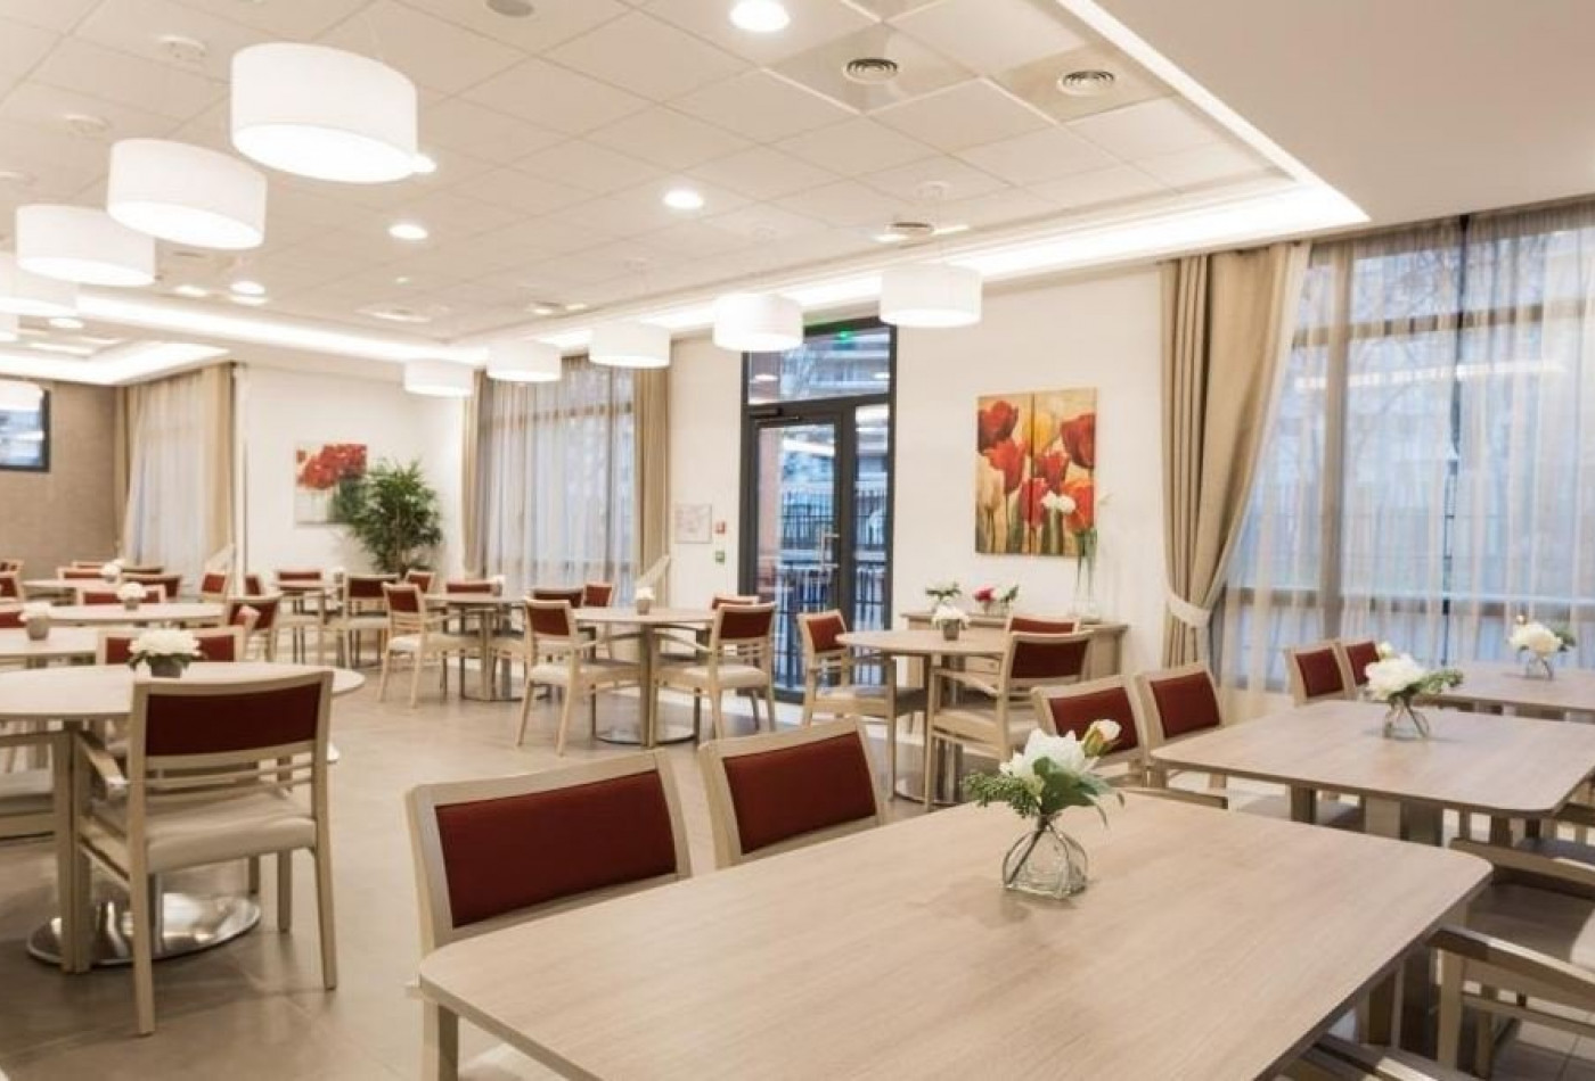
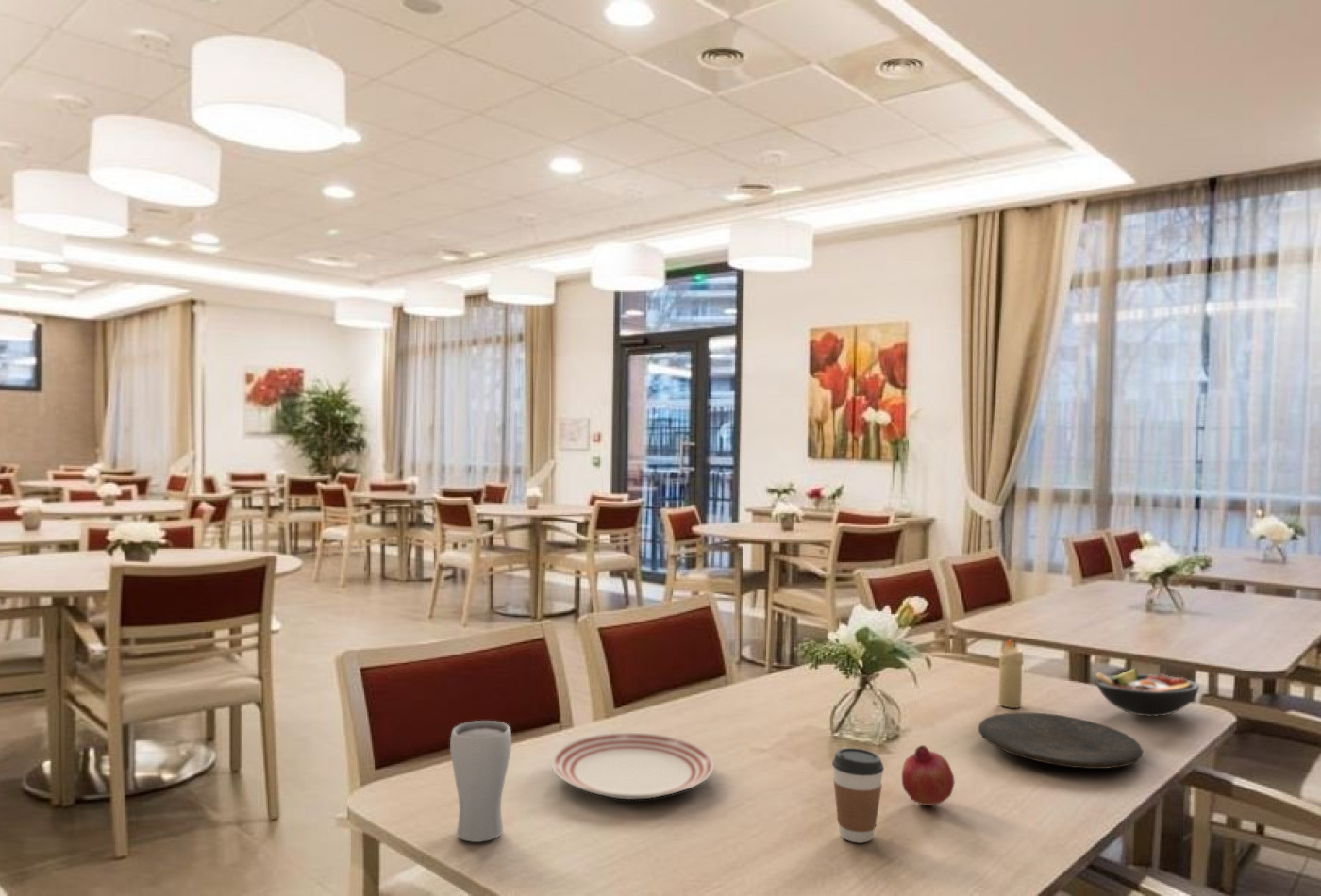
+ fruit (928, 773)
+ drinking glass (480, 780)
+ candle (1011, 671)
+ dinner plate (632, 768)
+ coffee cup (857, 794)
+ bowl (1147, 694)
+ plate (1057, 743)
